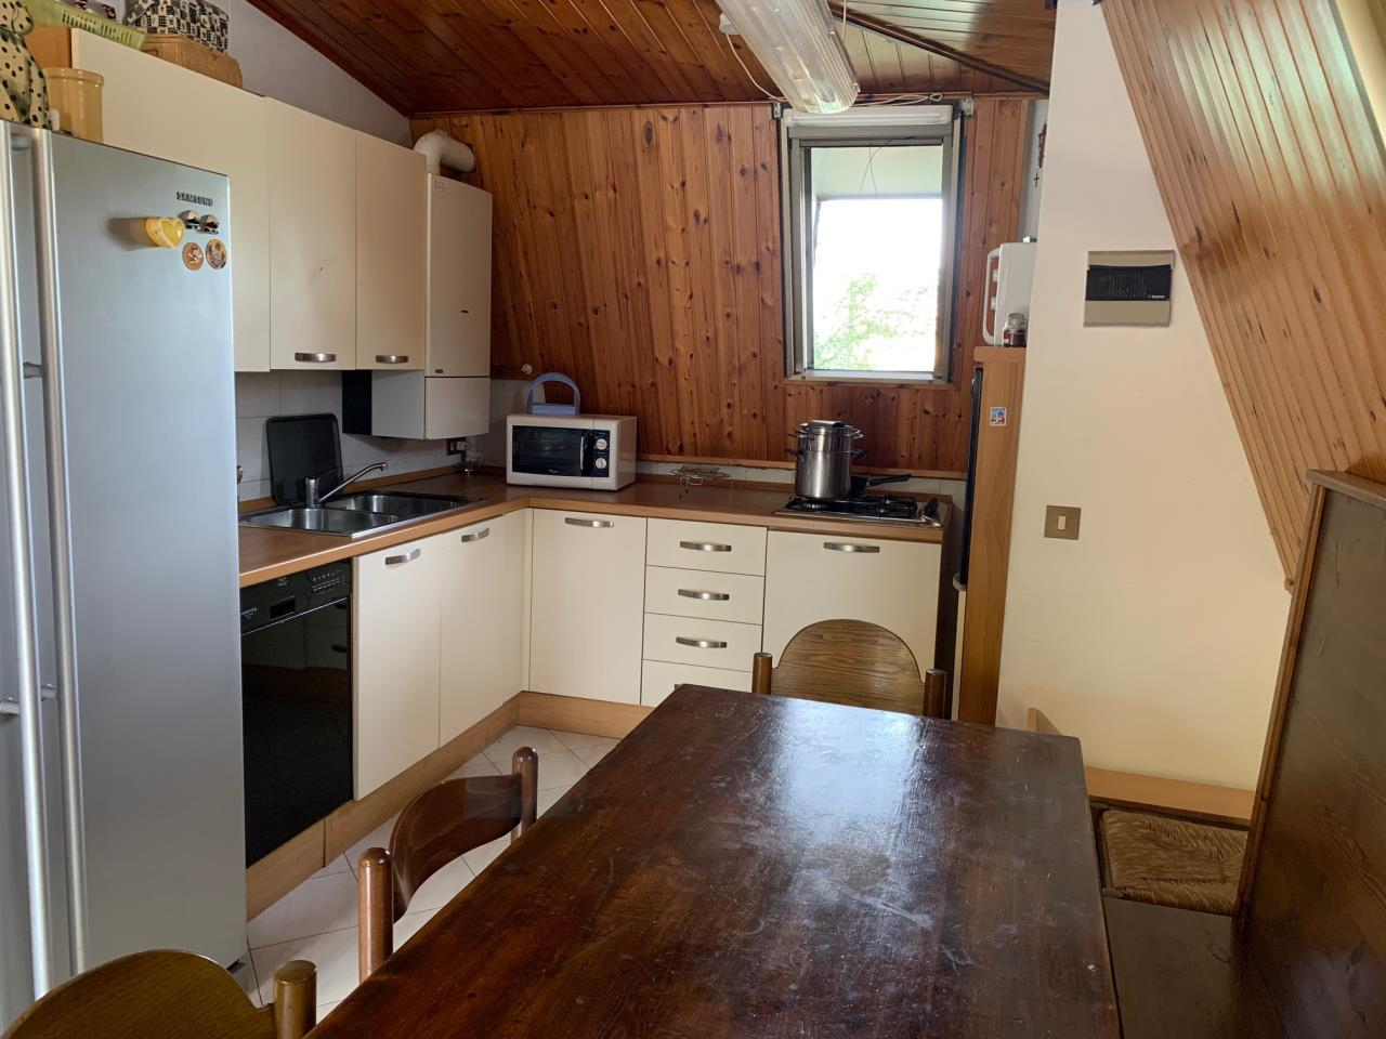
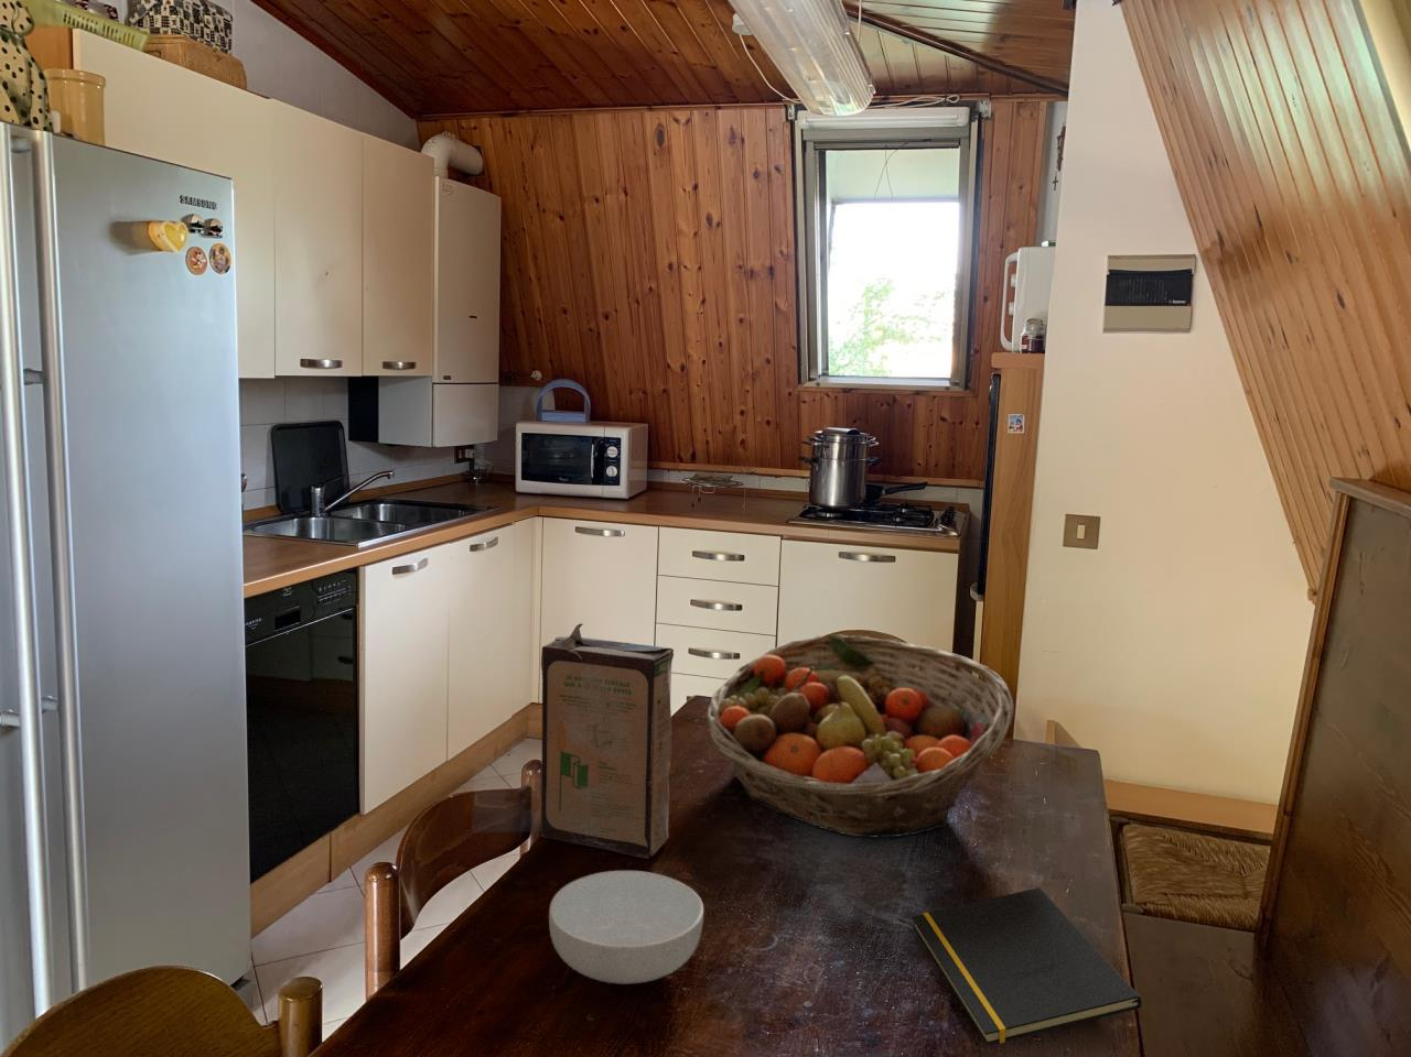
+ cereal bowl (627, 934)
+ notepad (1017, 958)
+ cereal box (608, 735)
+ fruit basket (852, 727)
